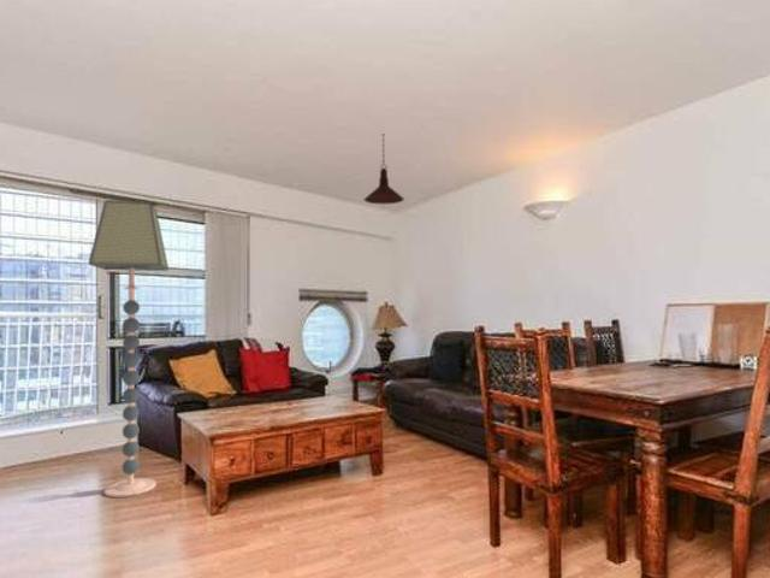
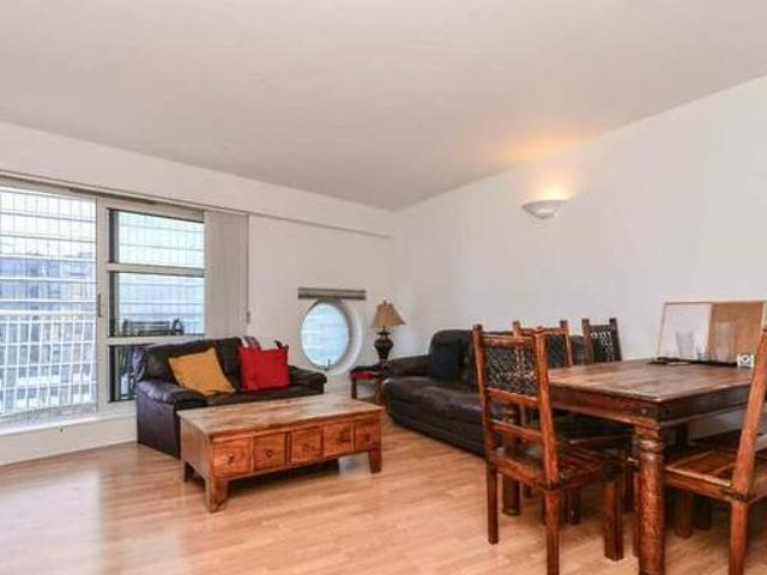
- floor lamp (131, 344)
- pendant light (383, 167)
